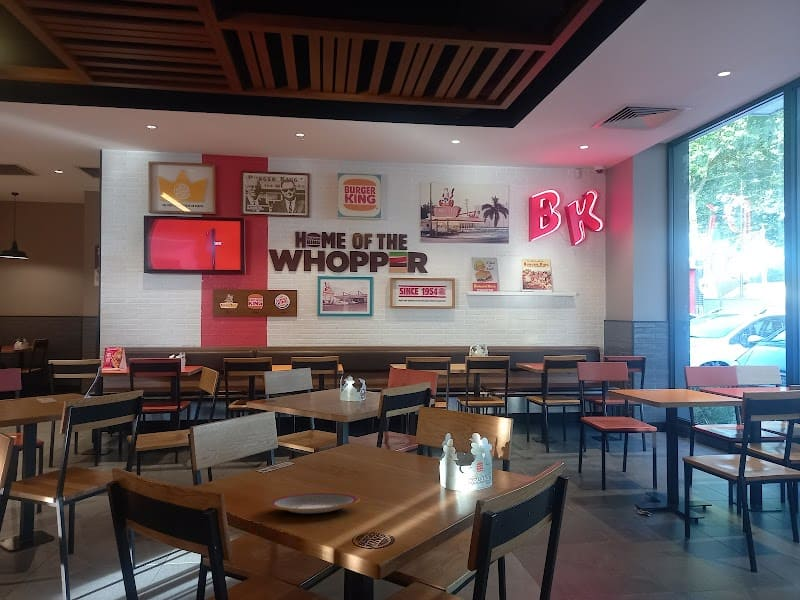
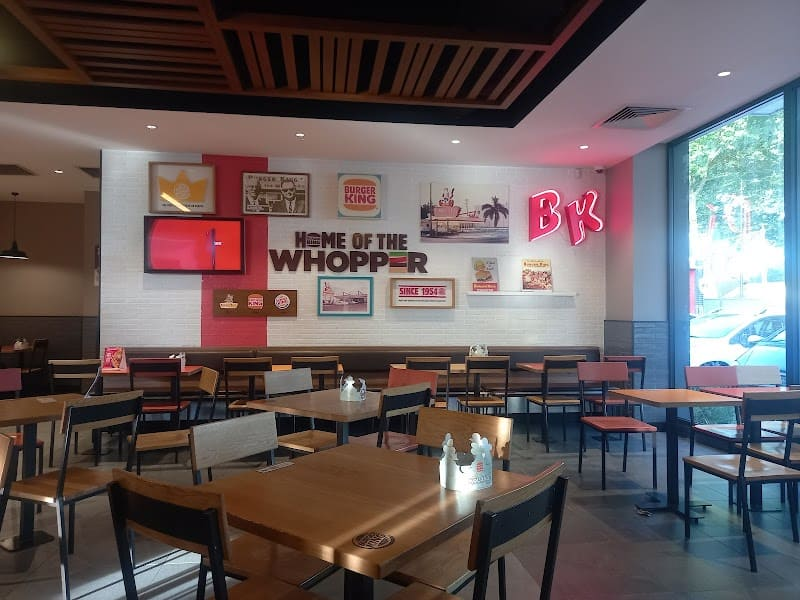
- plate (314, 504)
